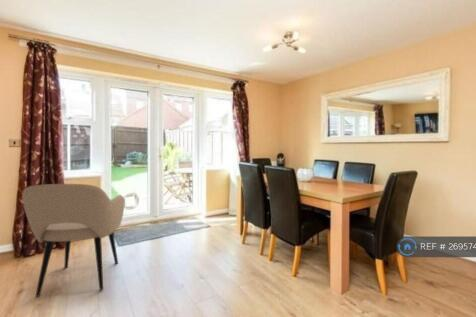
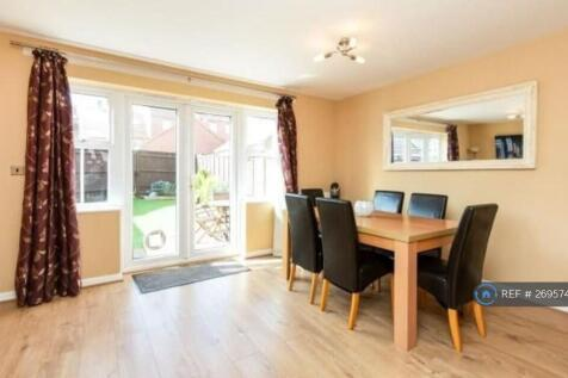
- armchair (77, 231)
